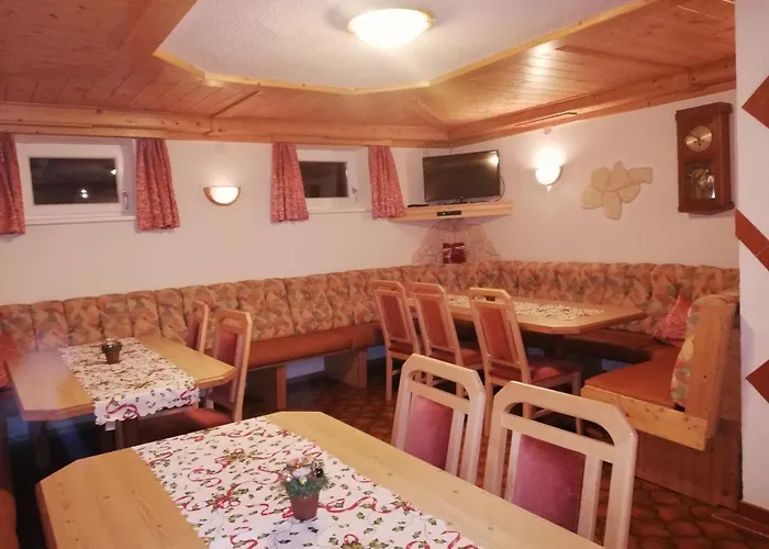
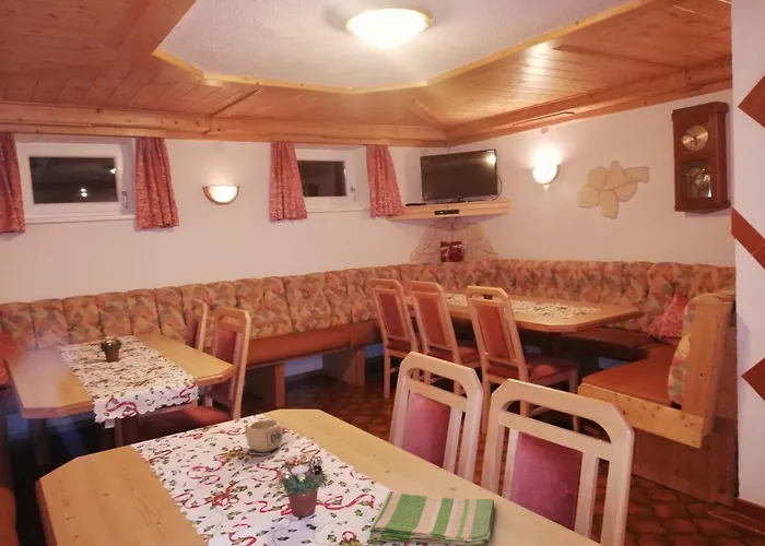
+ mug (261, 436)
+ dish towel (434, 515)
